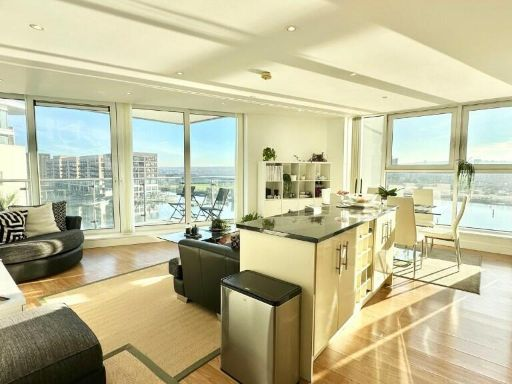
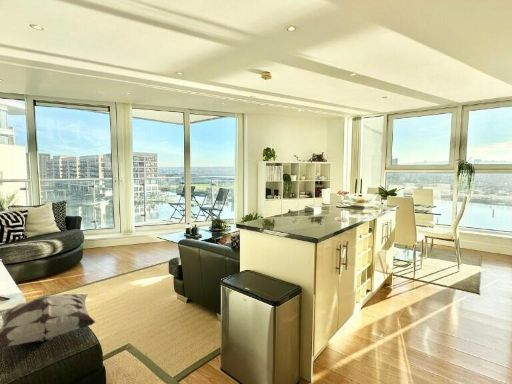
+ decorative pillow (44, 316)
